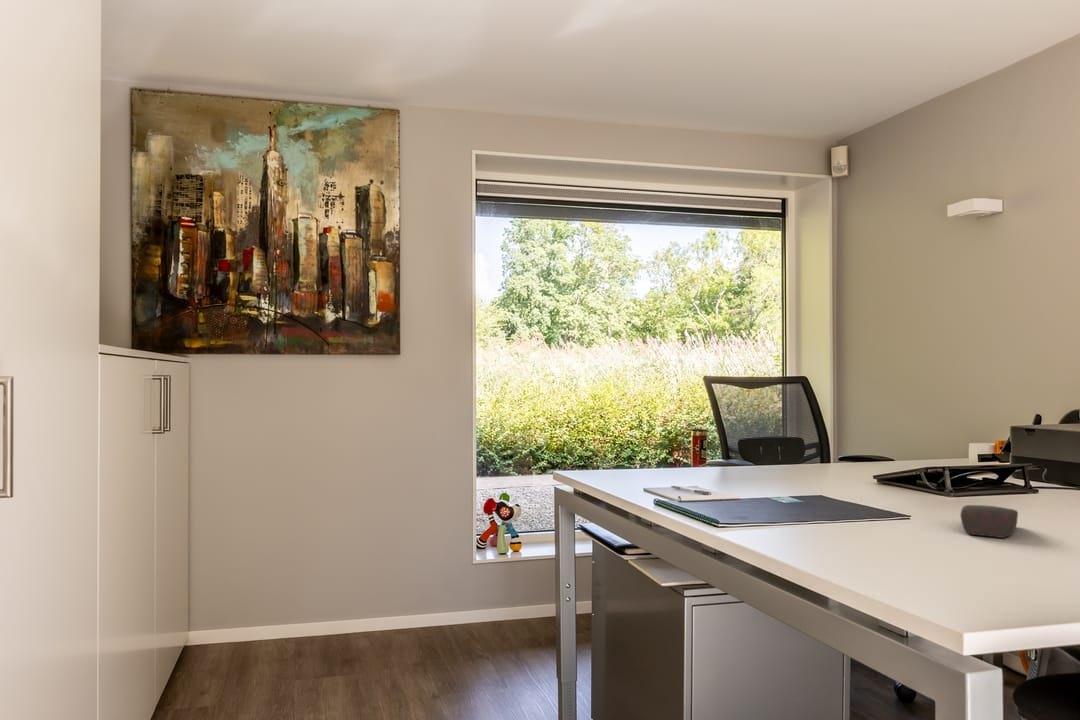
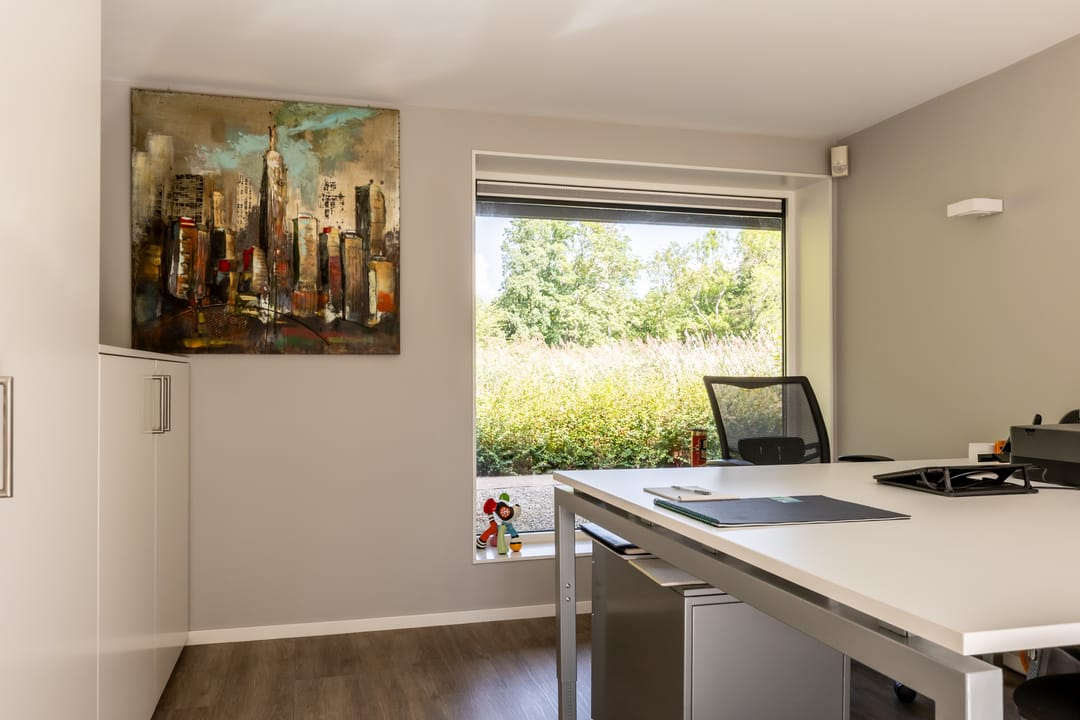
- computer mouse (990, 517)
